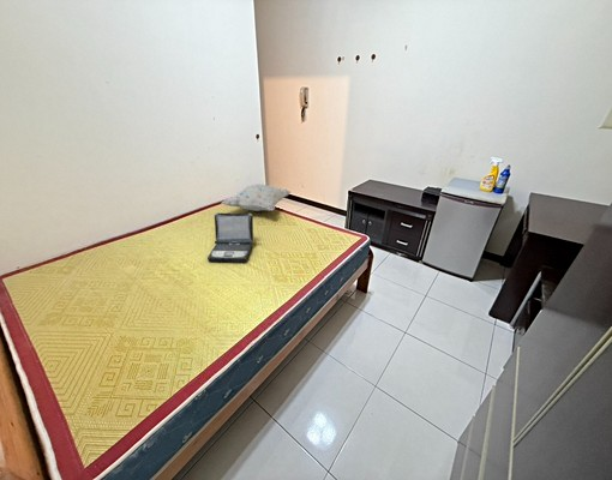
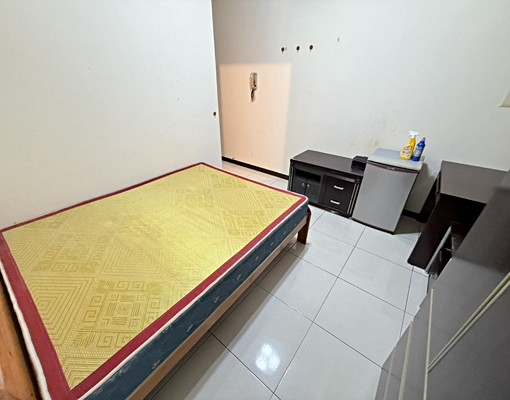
- laptop (229, 235)
- decorative pillow (258, 197)
